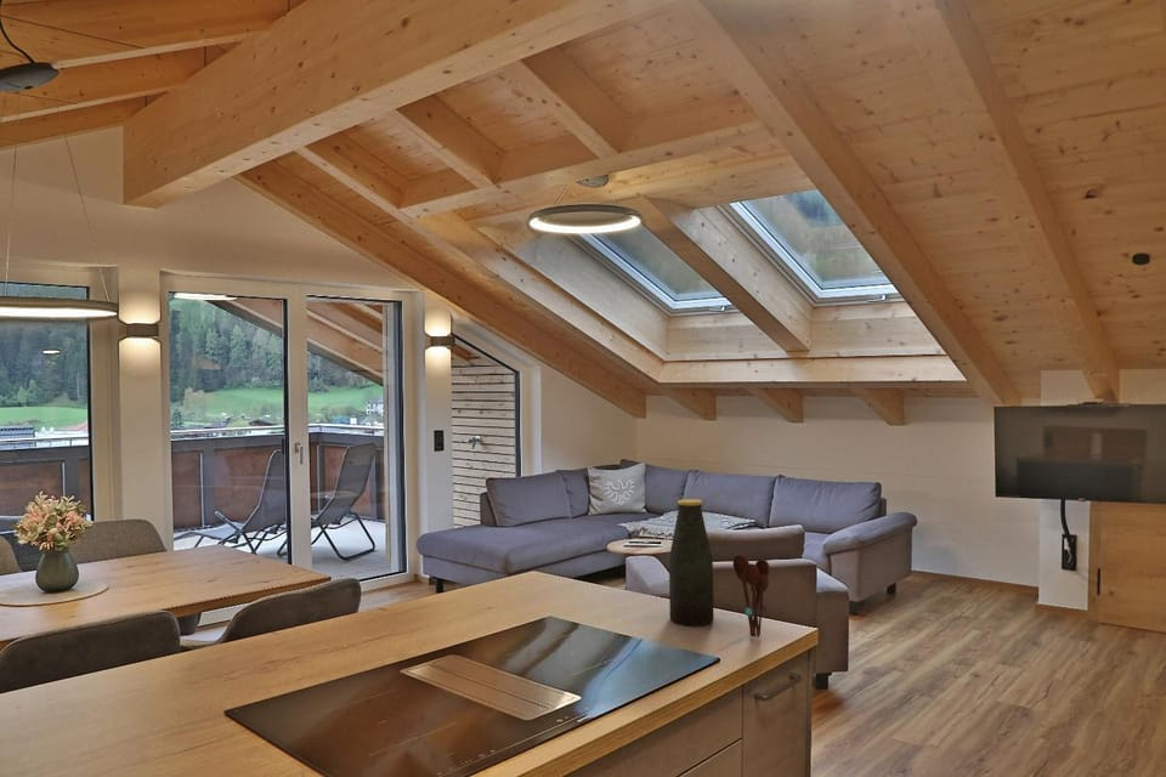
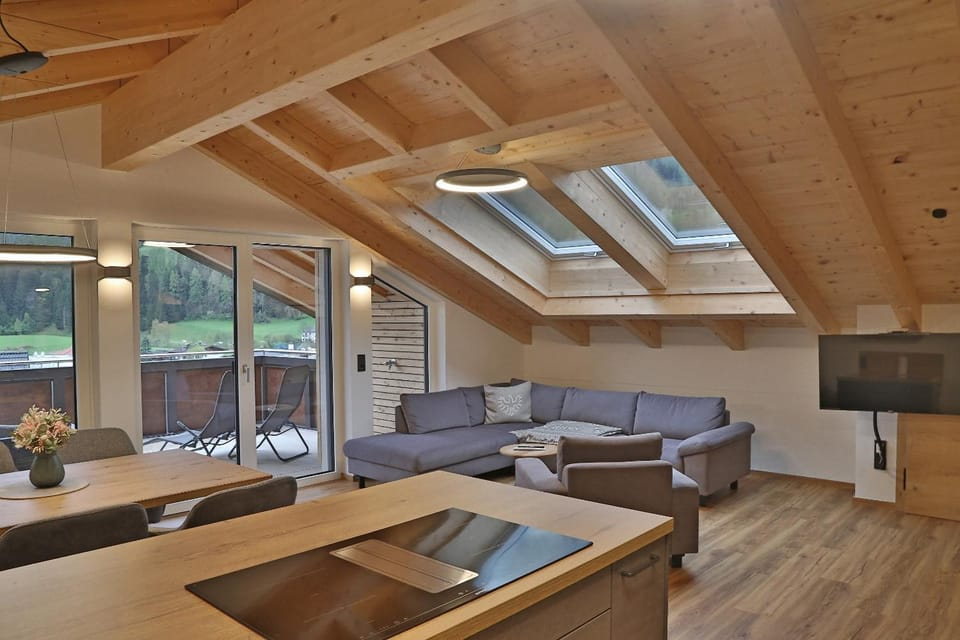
- bottle (690, 560)
- utensil holder (752, 594)
